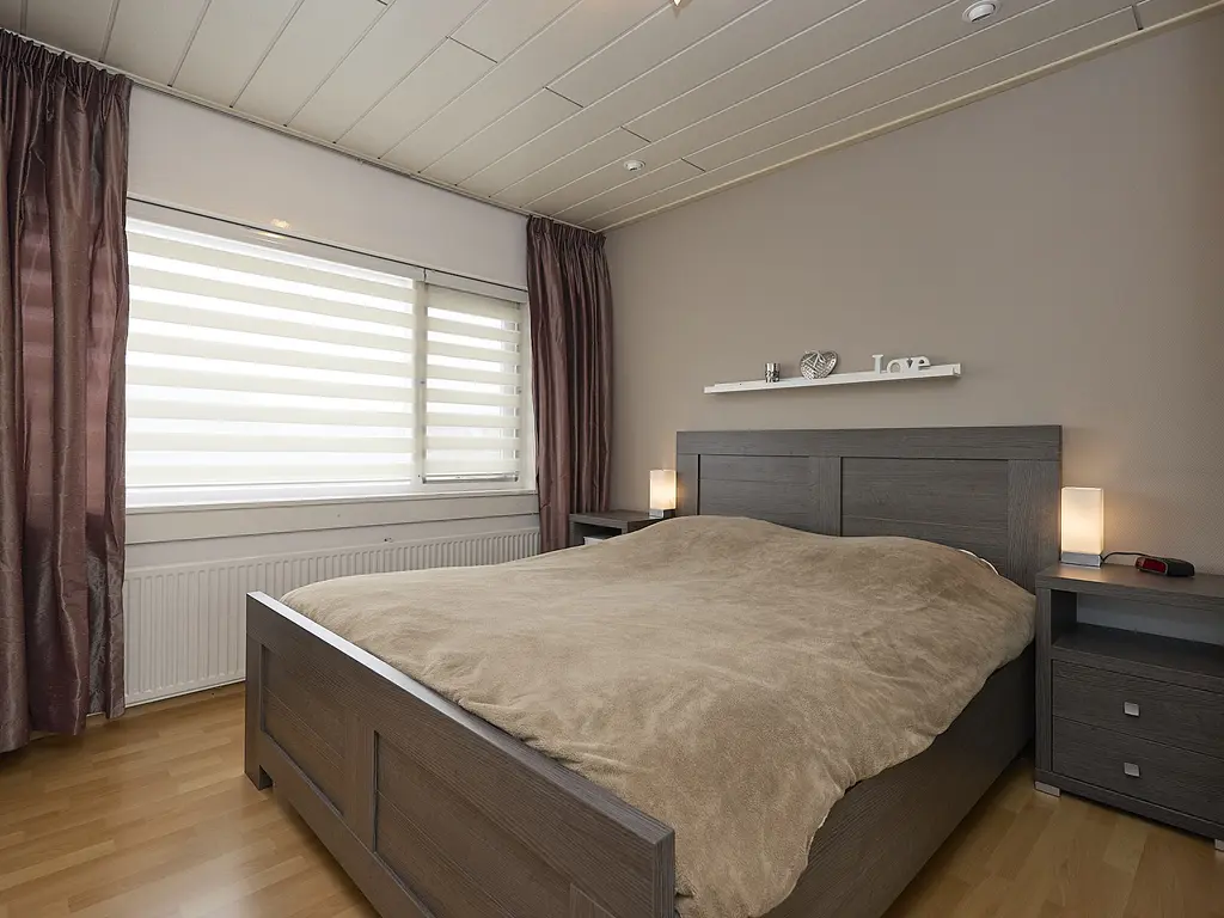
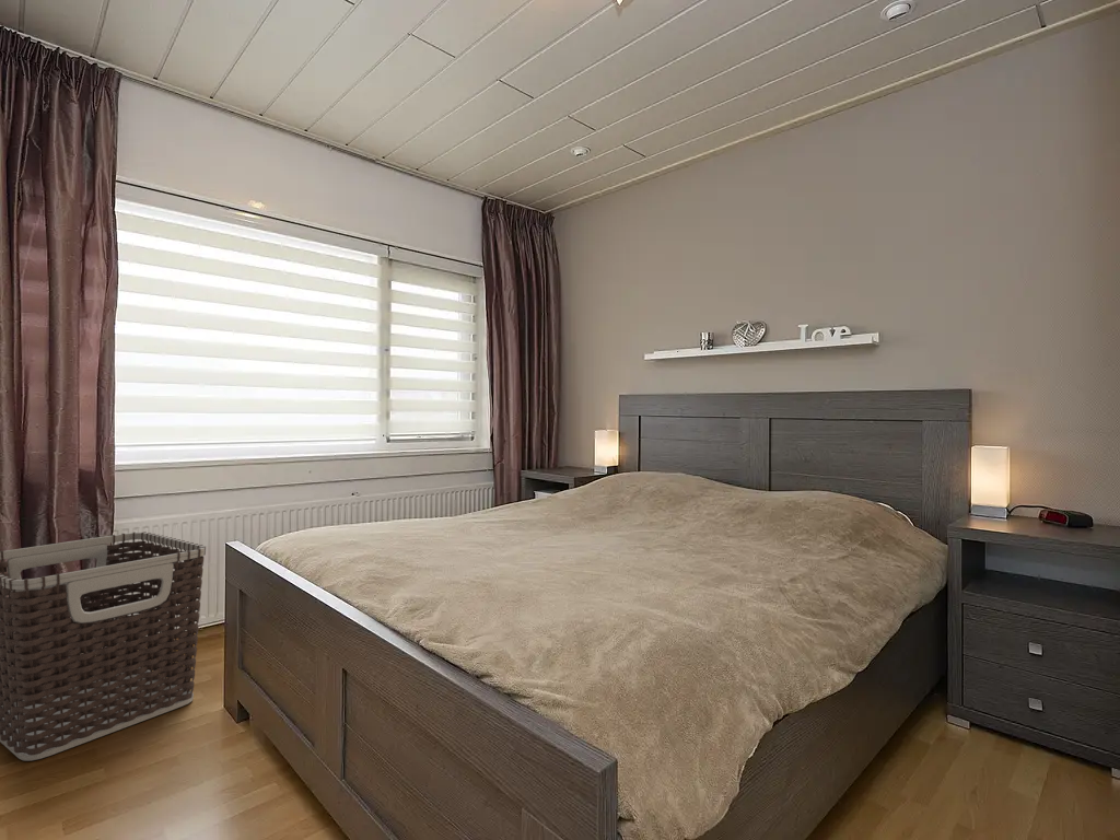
+ clothes hamper (90, 630)
